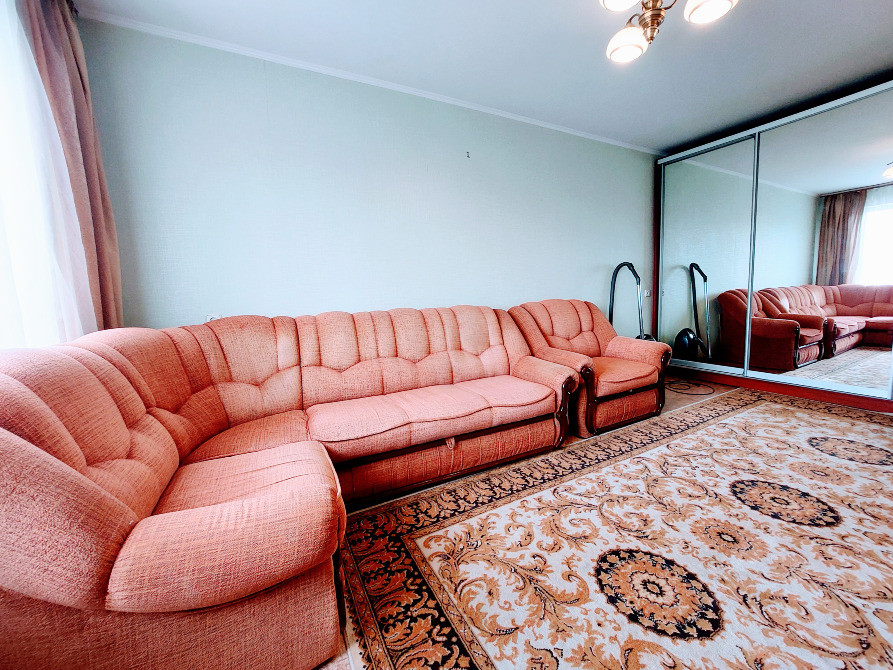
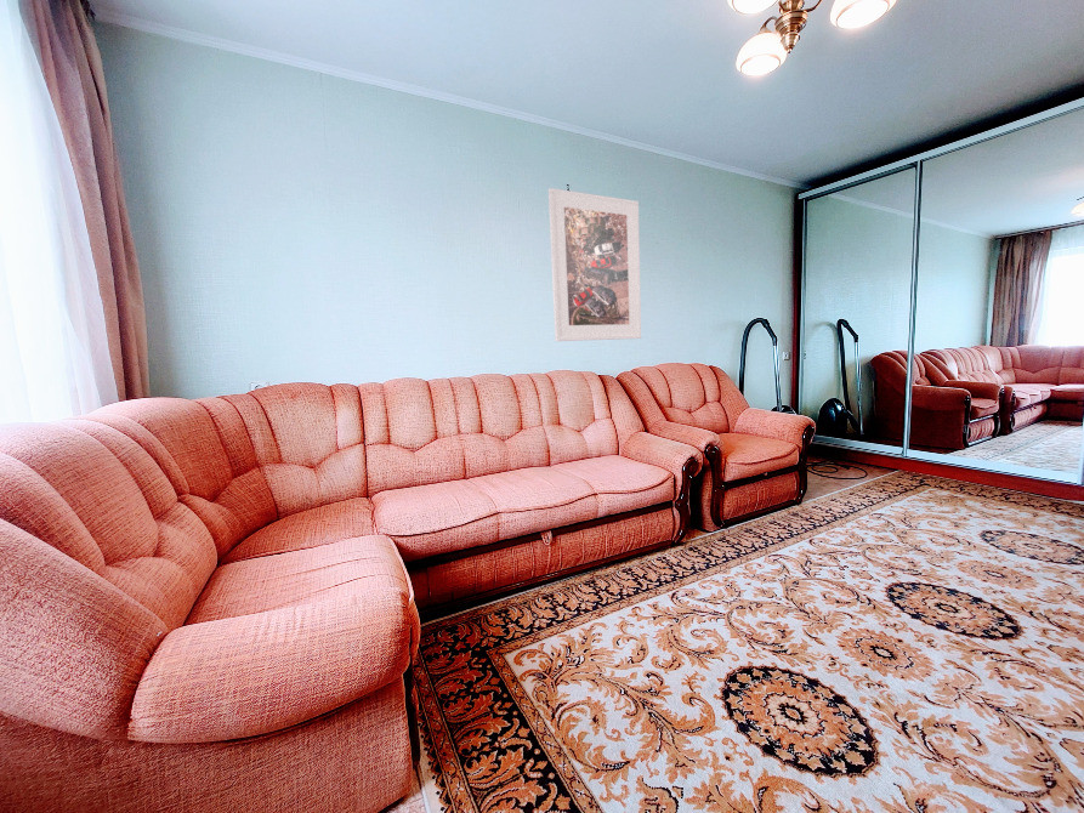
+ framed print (597, 268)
